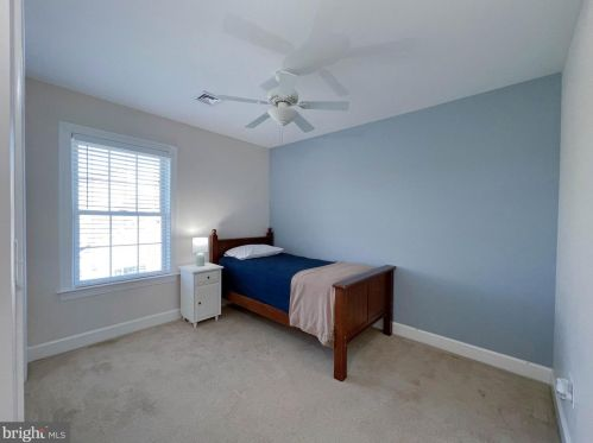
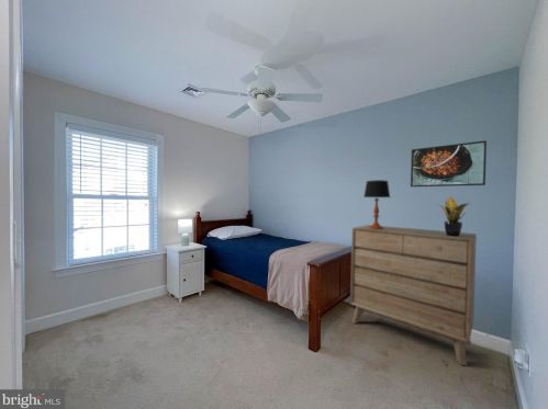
+ potted plant (454, 215)
+ dresser (407, 281)
+ table lamp (376, 204)
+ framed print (445, 166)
